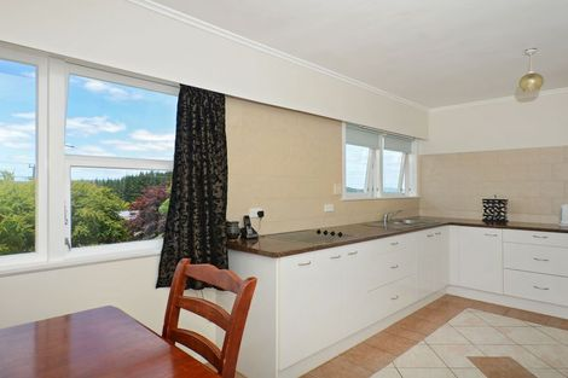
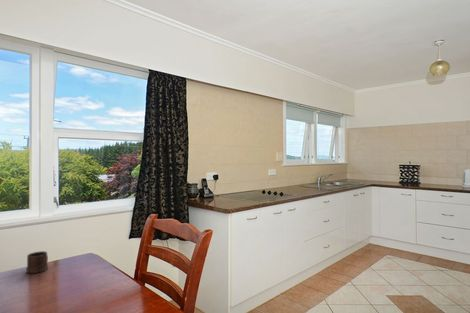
+ mug (39, 260)
